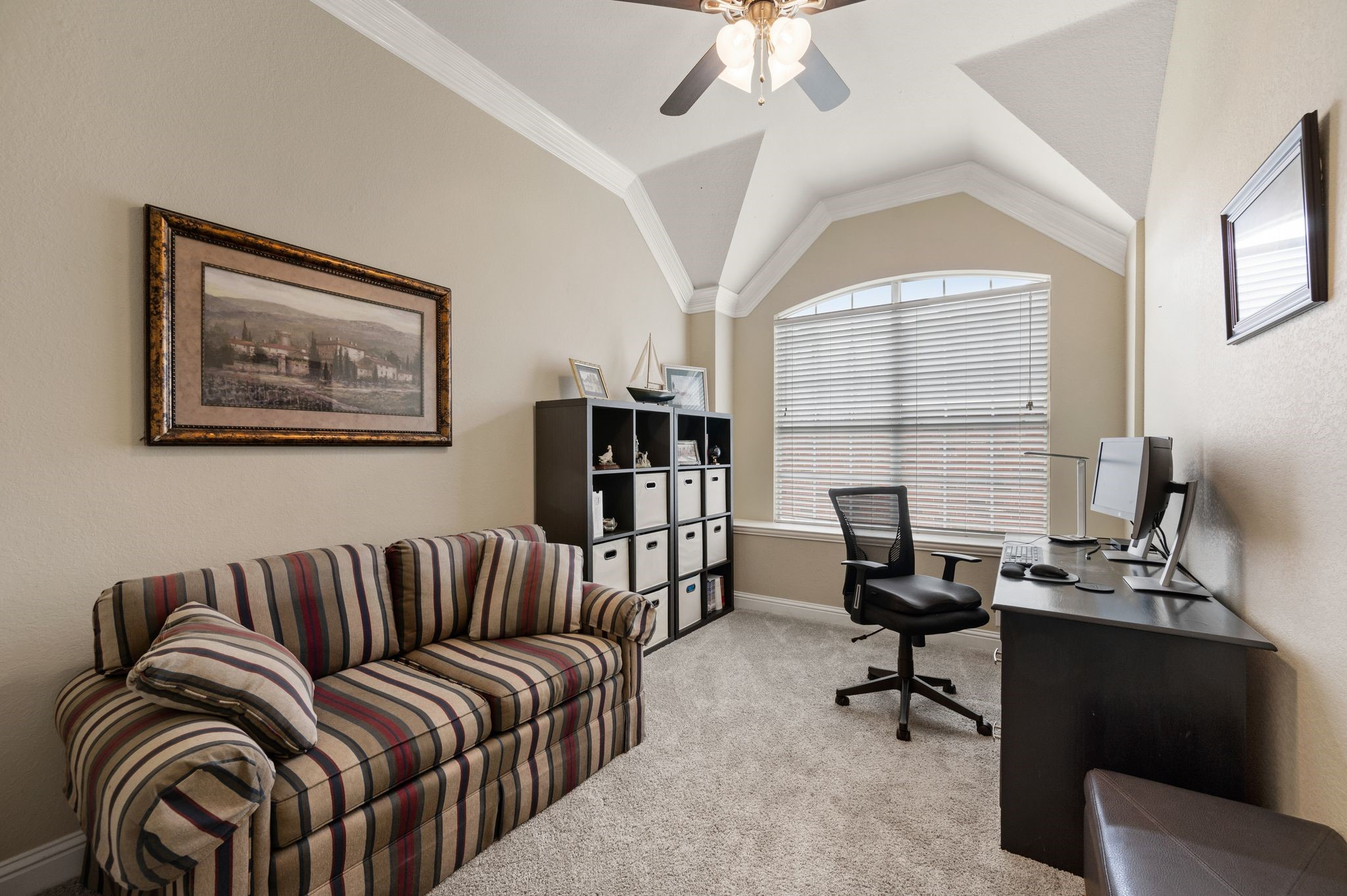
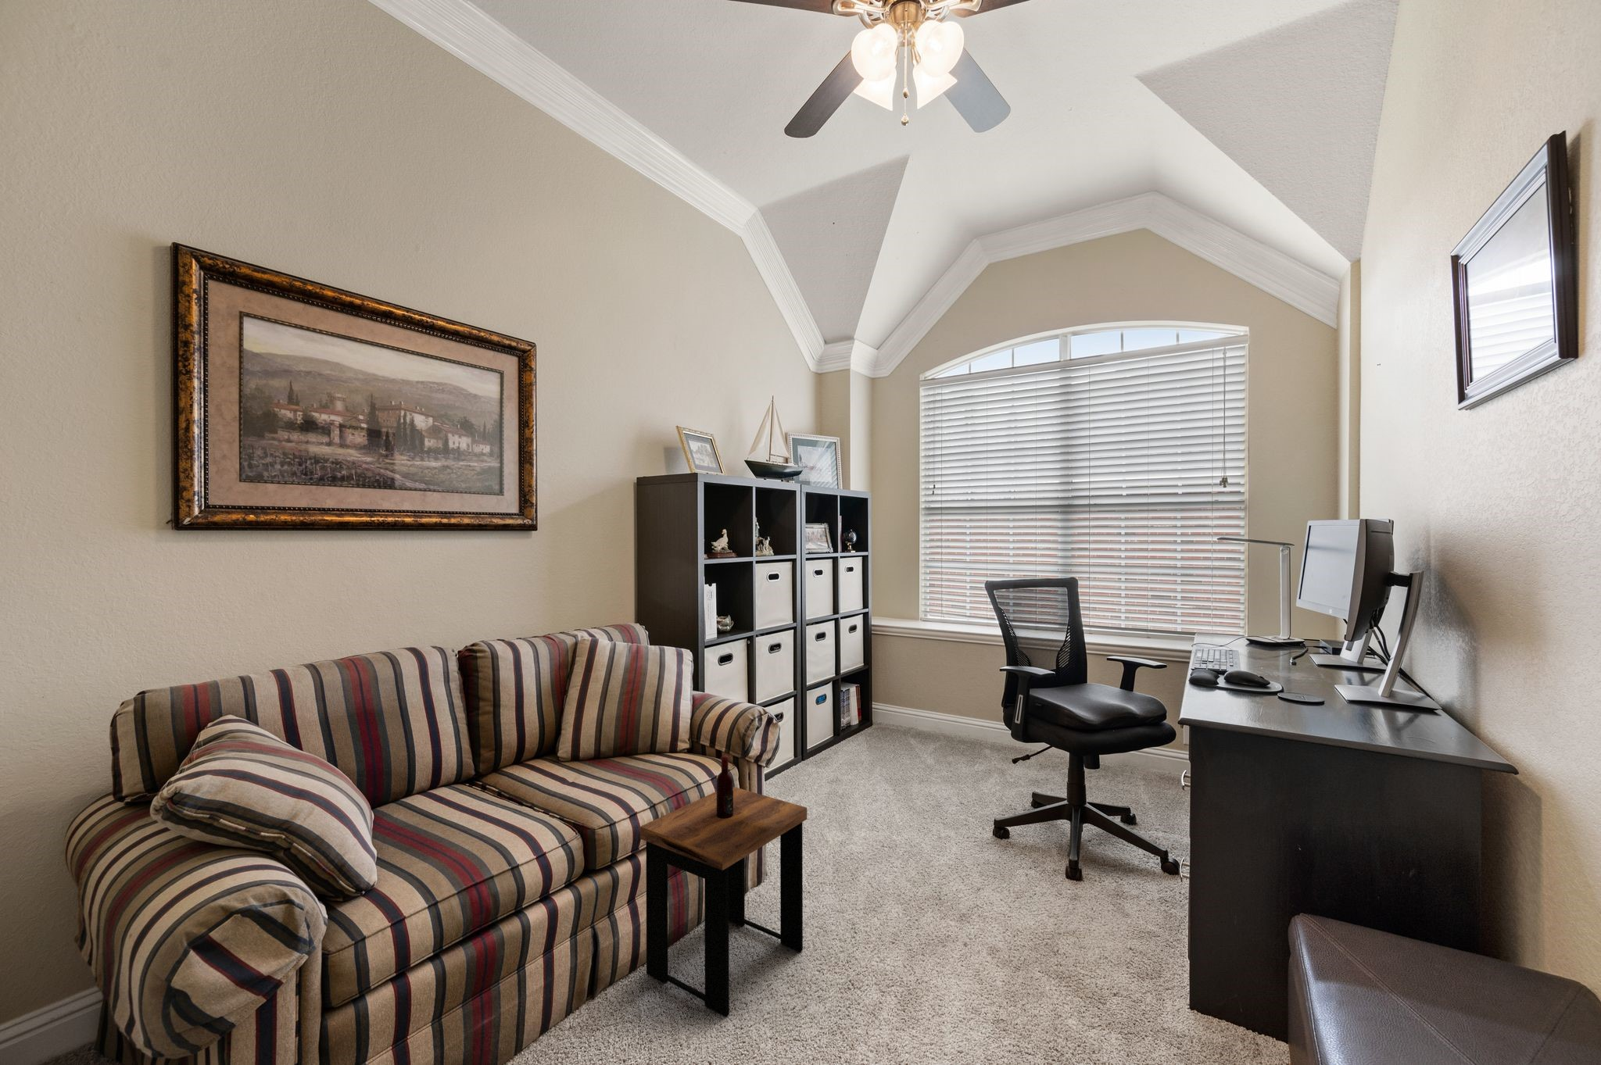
+ side table (726, 859)
